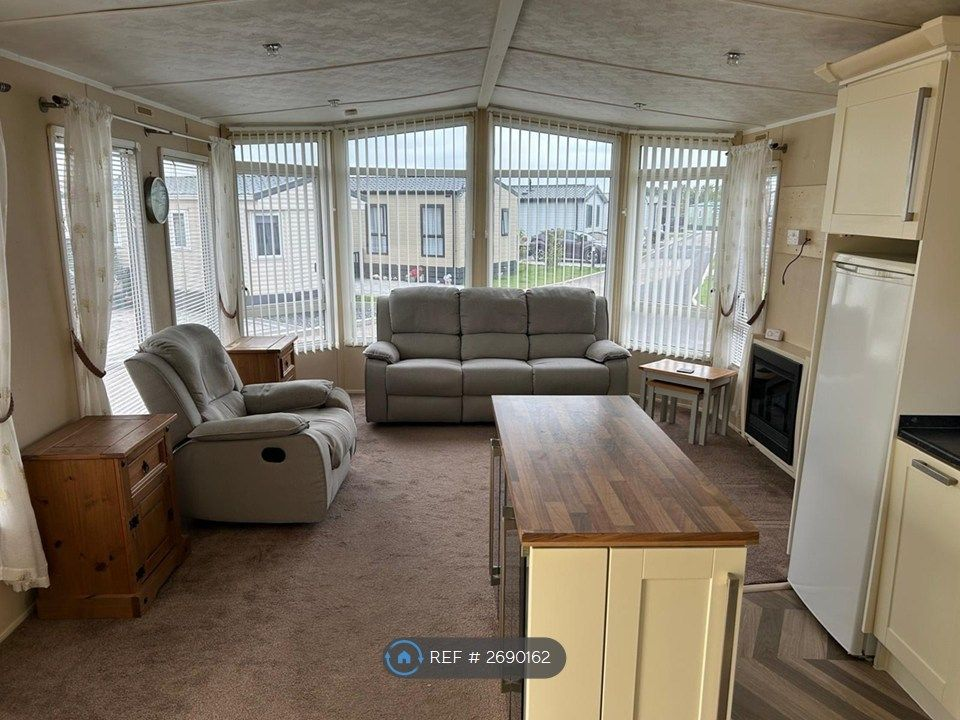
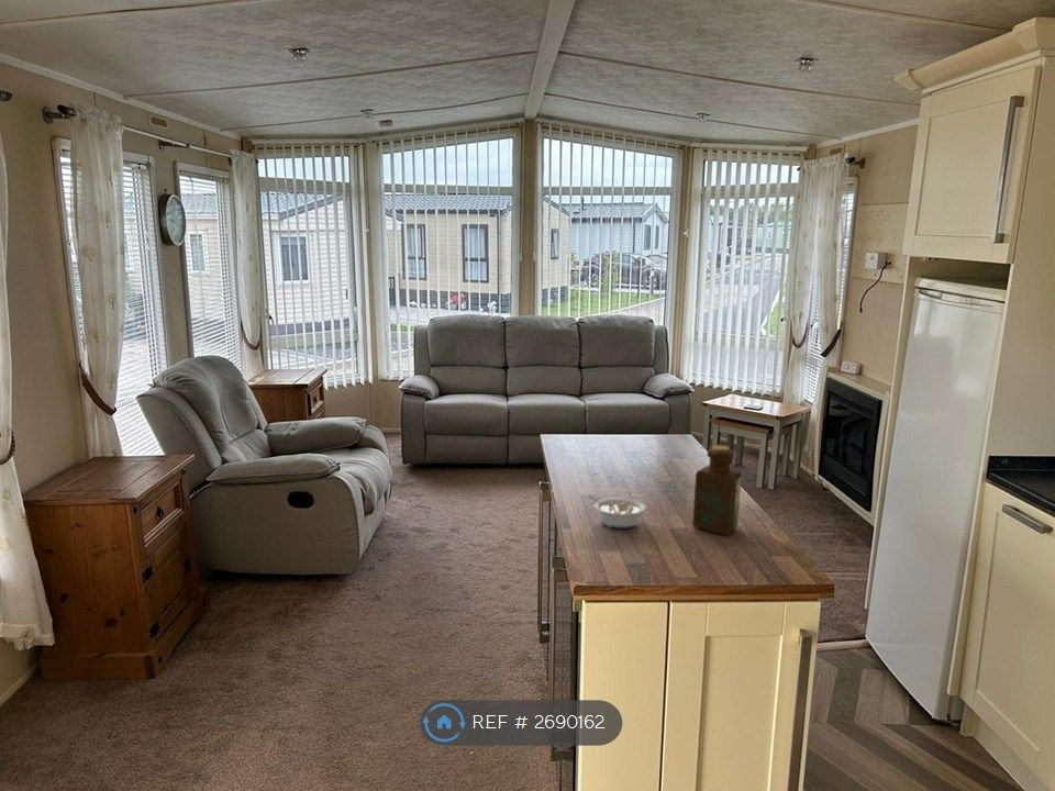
+ bottle (717, 488)
+ legume (617, 512)
